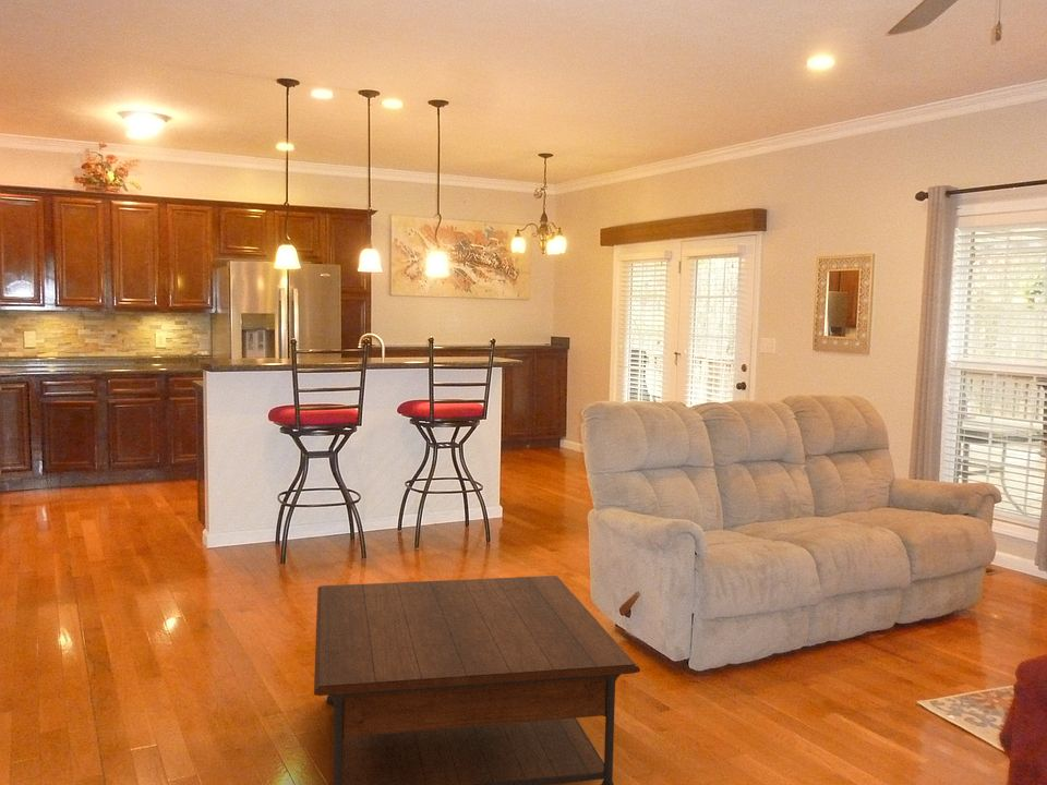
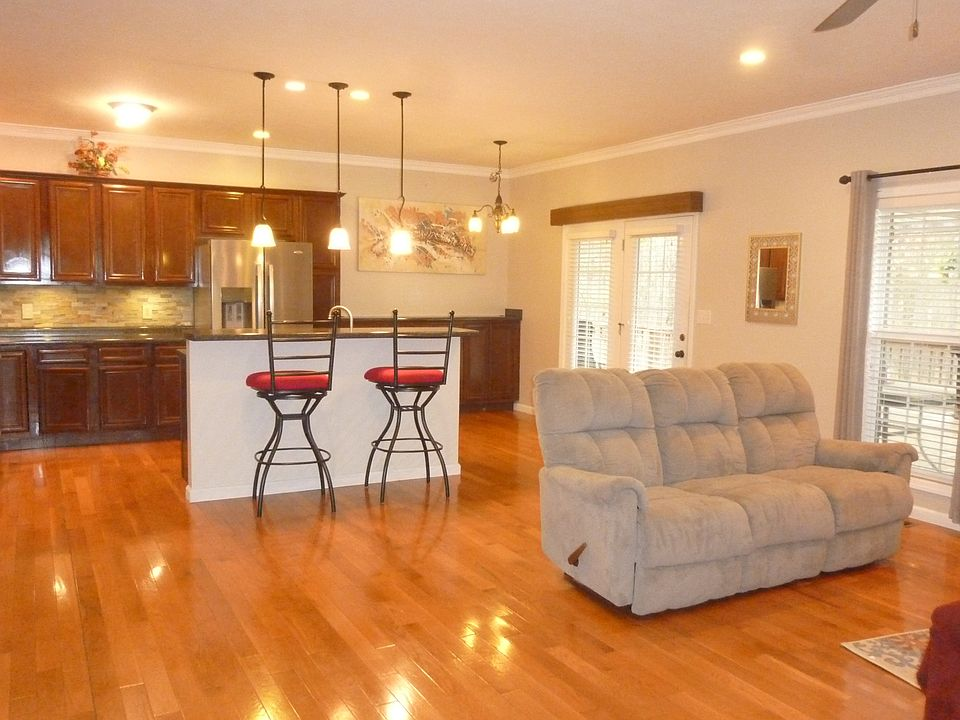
- coffee table (458, 681)
